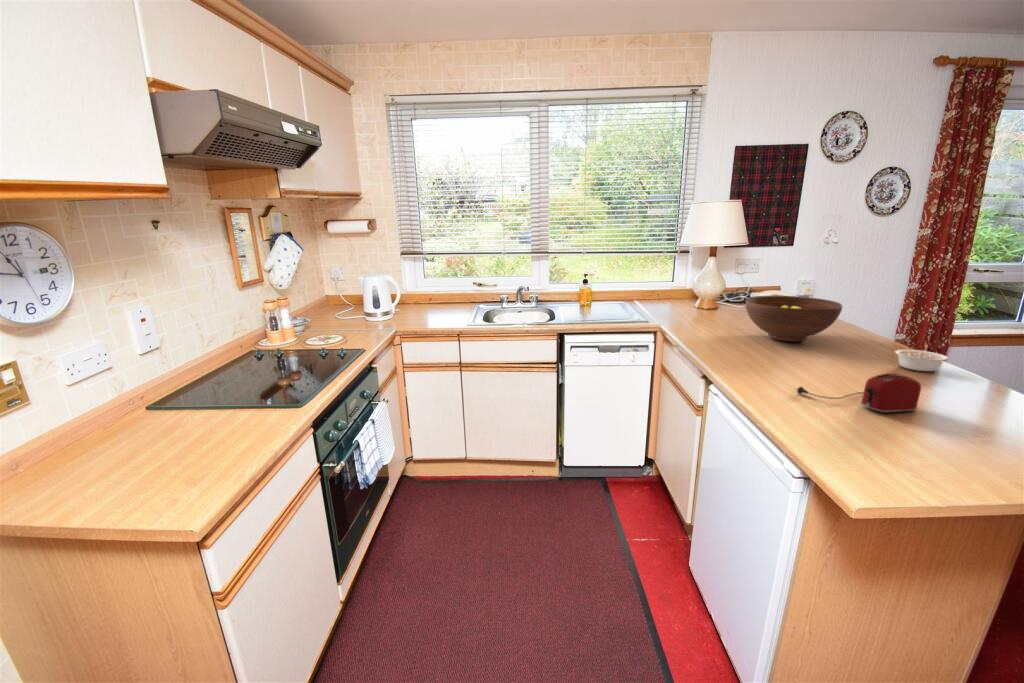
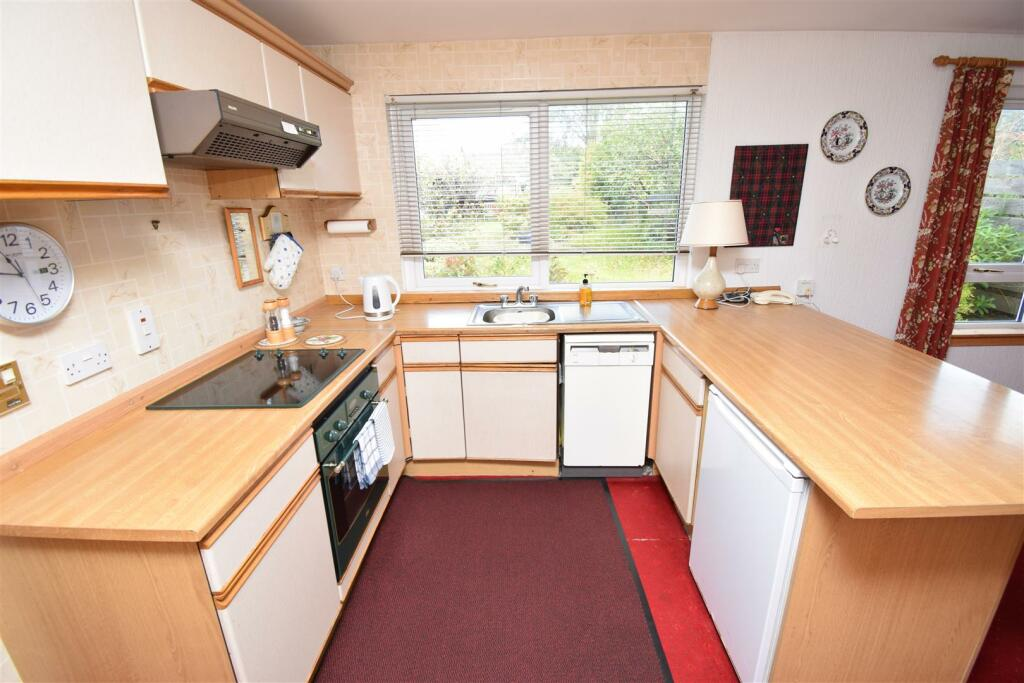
- fruit bowl (789, 320)
- legume (921, 359)
- toaster (865, 385)
